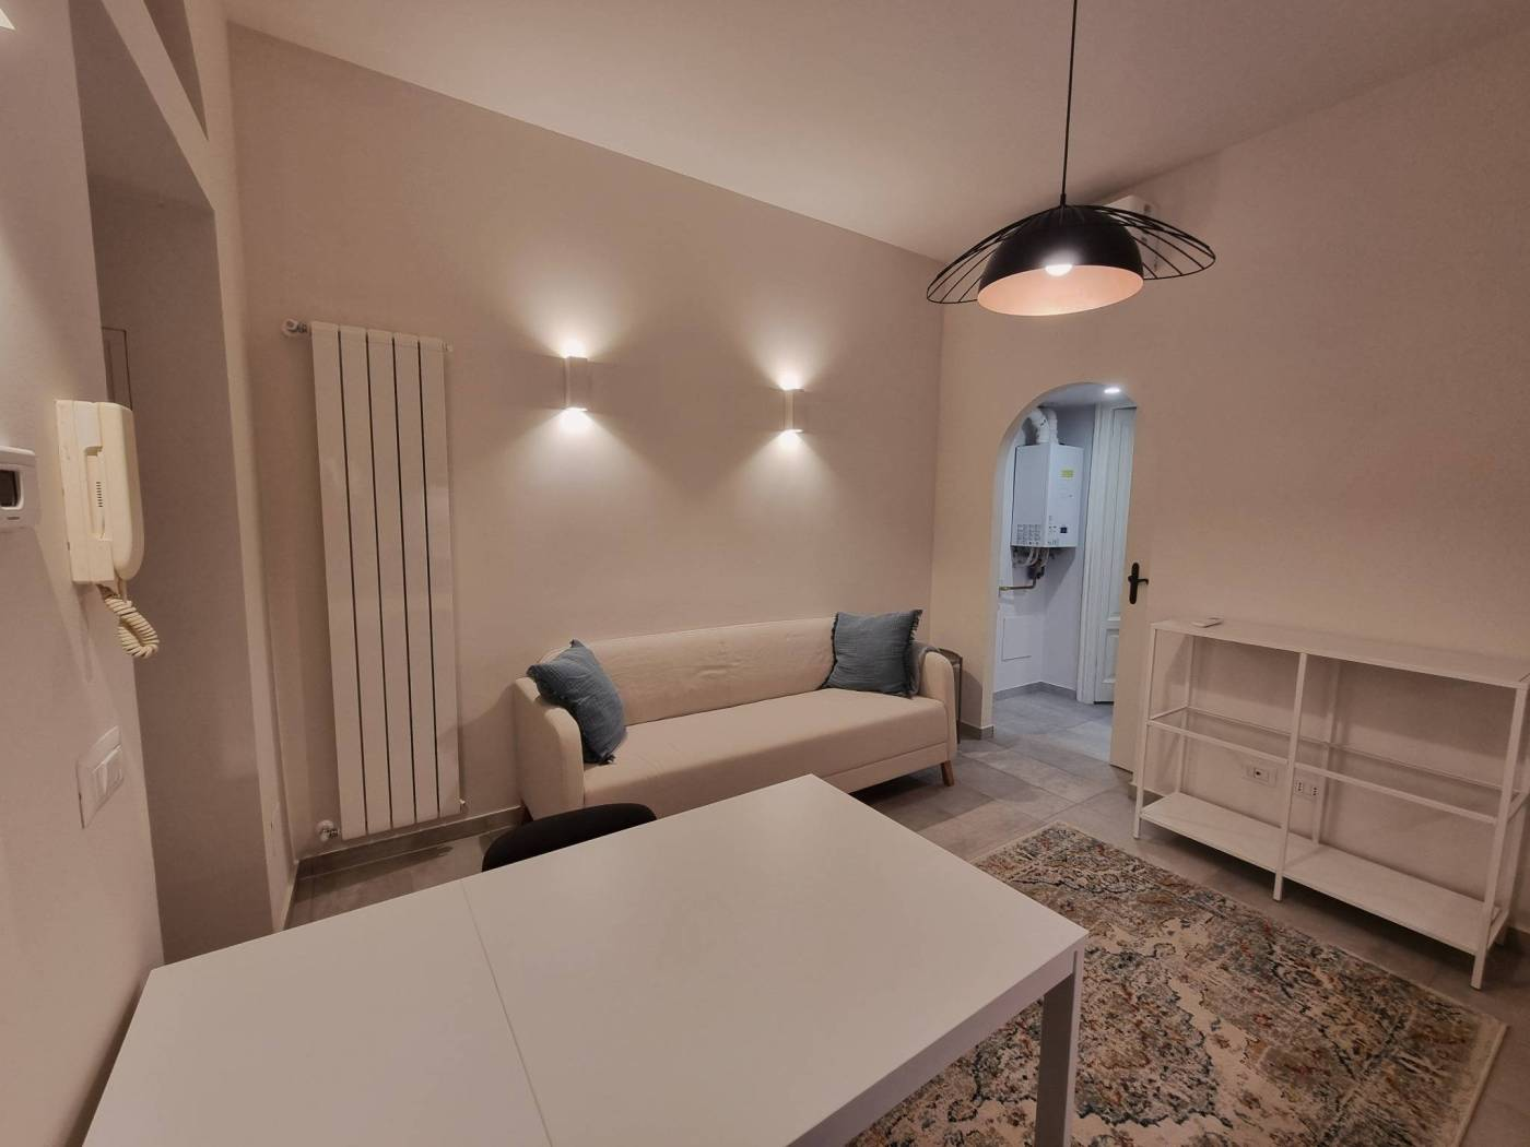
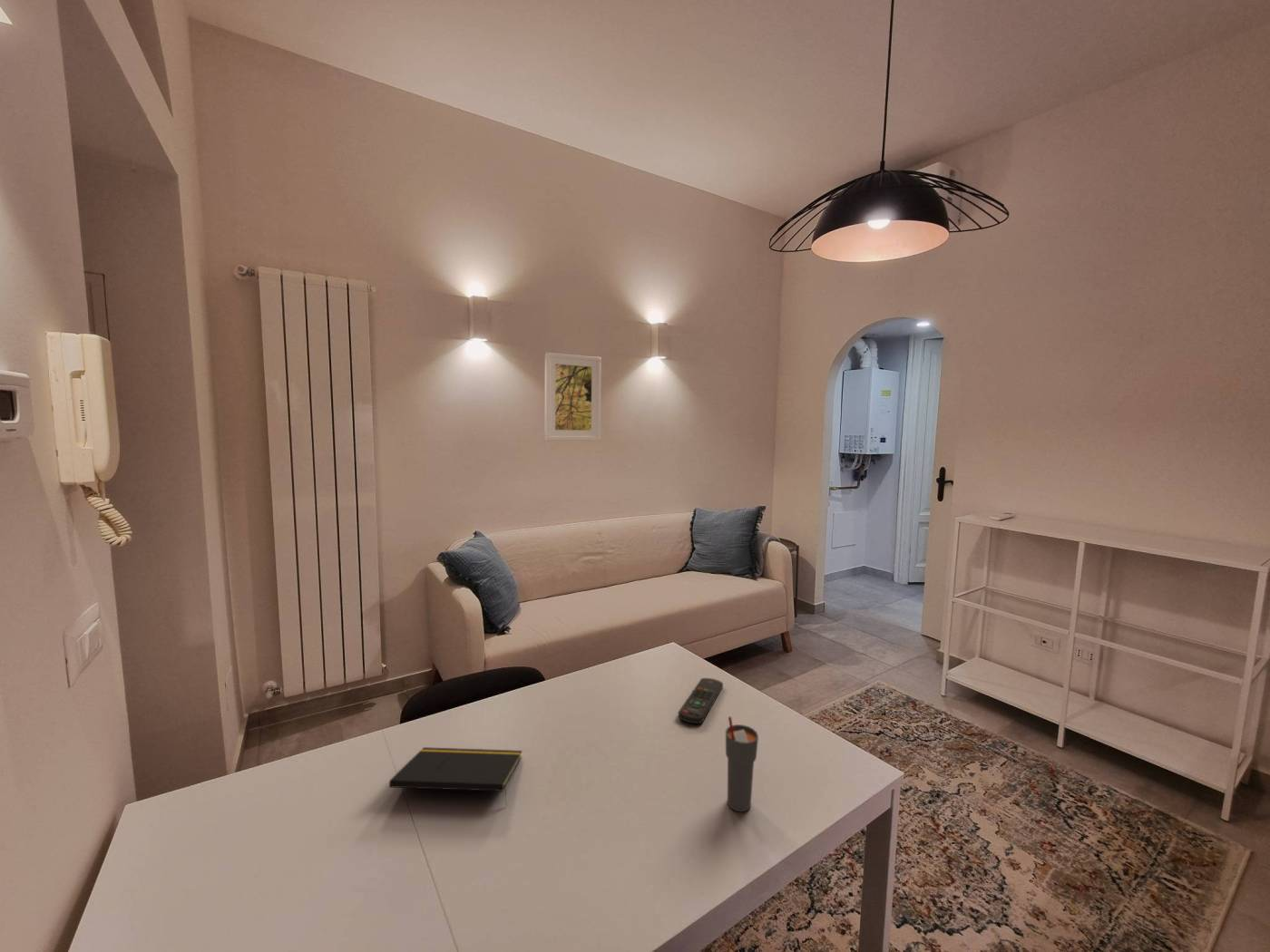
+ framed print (573, 397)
+ remote control (701, 698)
+ notepad (460, 767)
+ cup (739, 757)
